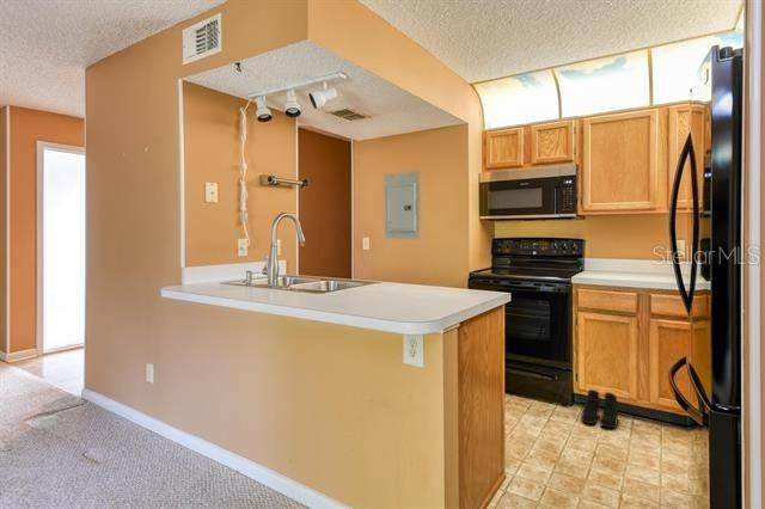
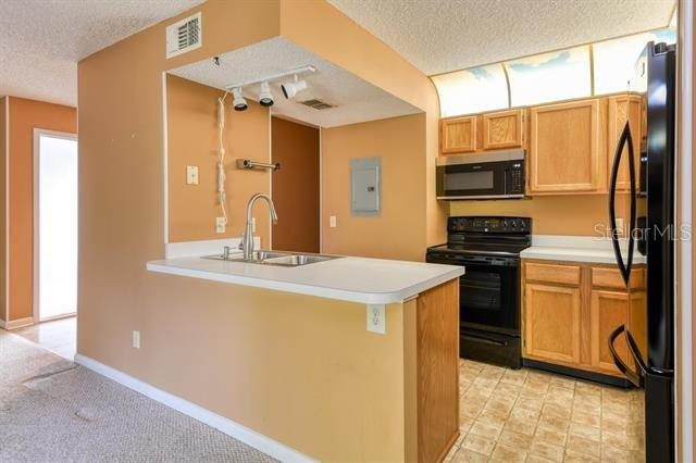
- boots (598, 406)
